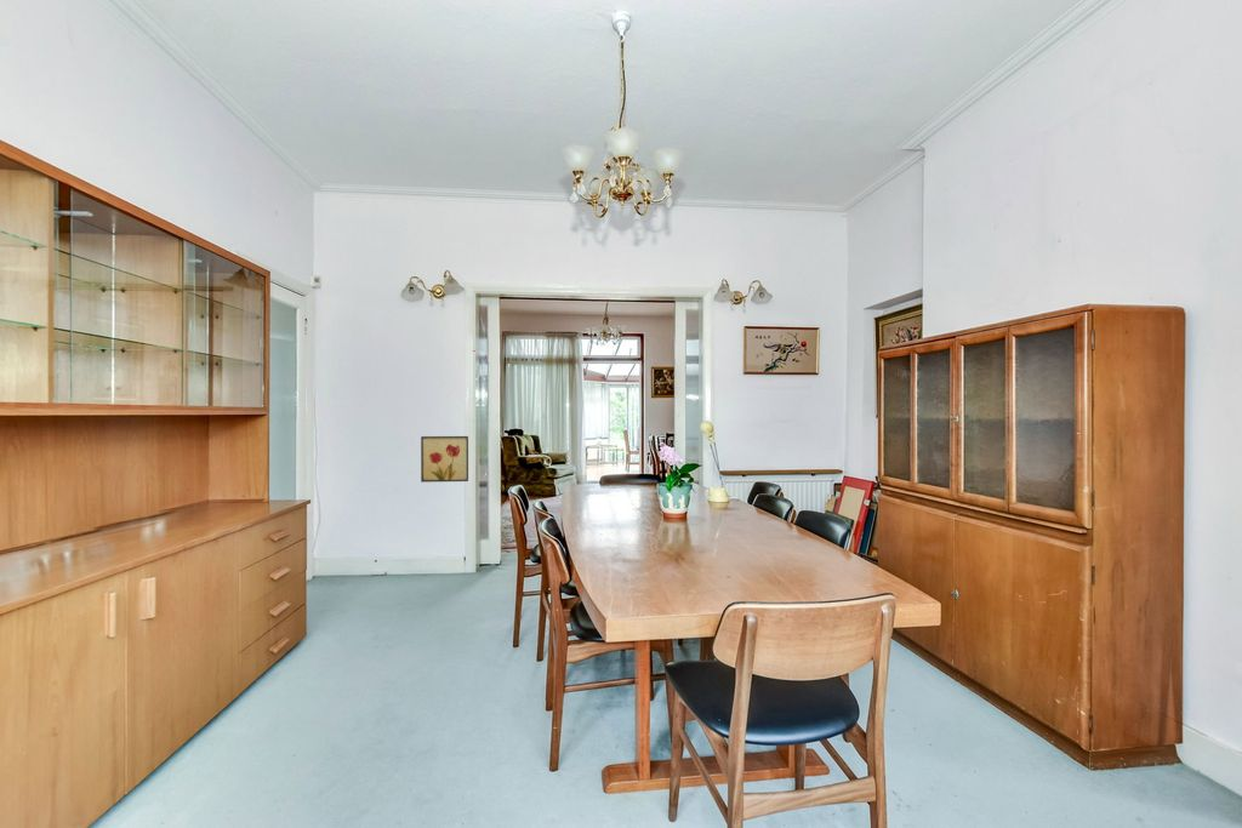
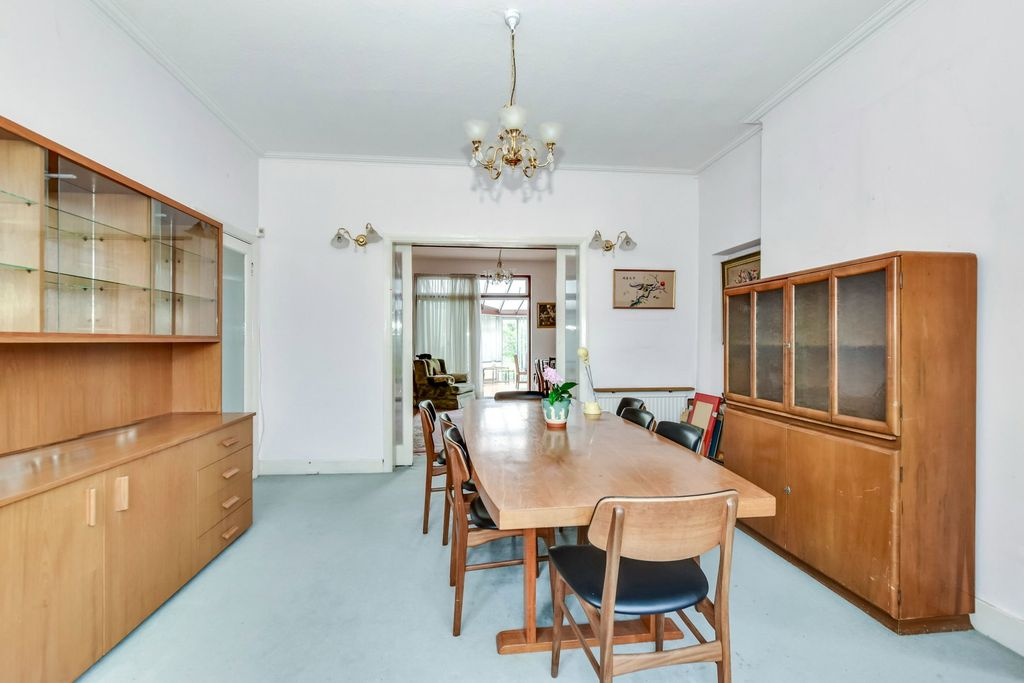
- wall art (444, 458)
